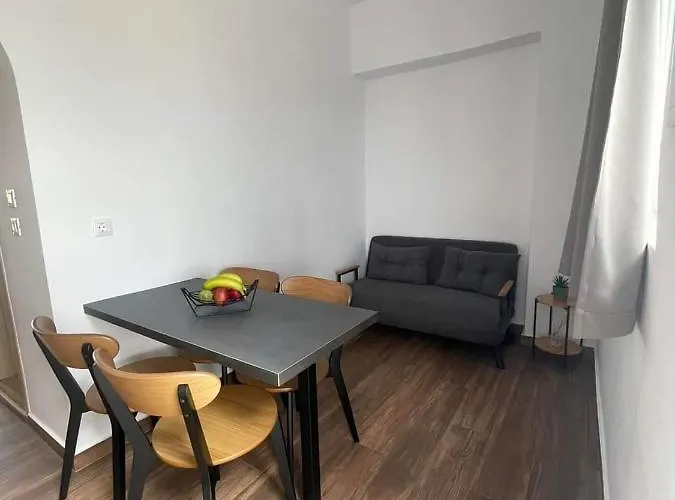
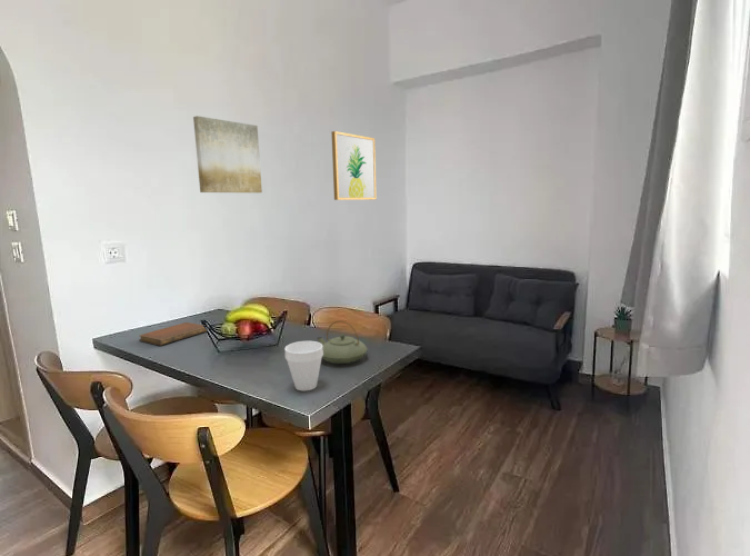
+ teapot (339, 339)
+ notebook (174, 332)
+ wall art (230, 157)
+ wall art (354, 167)
+ cup (304, 366)
